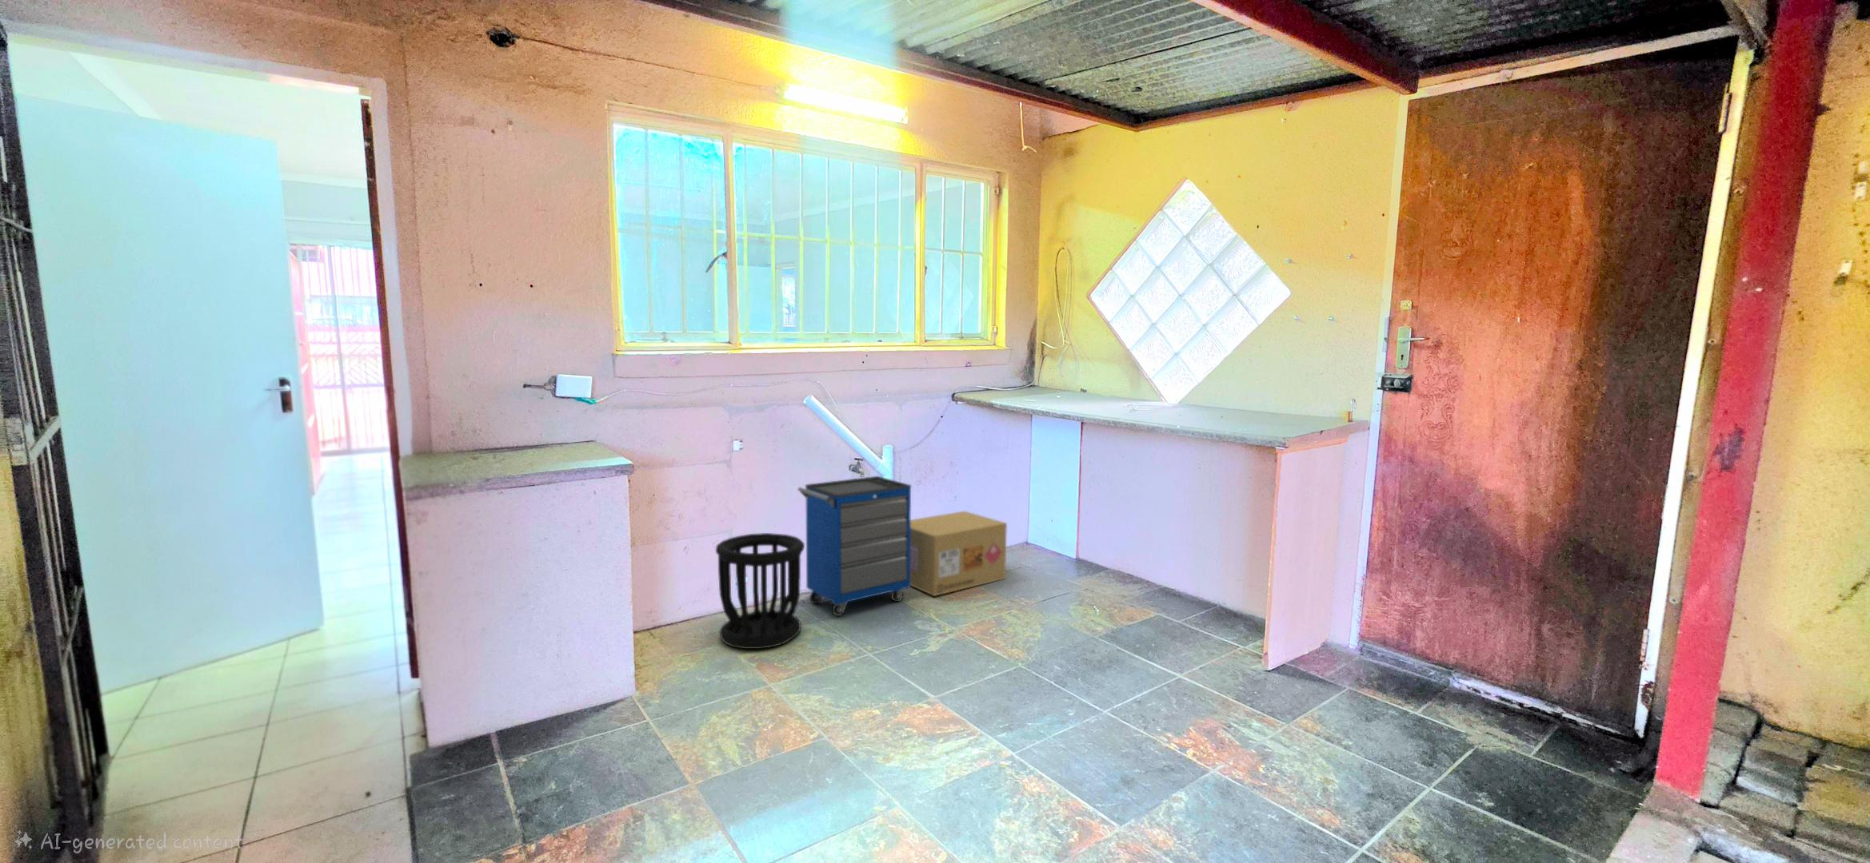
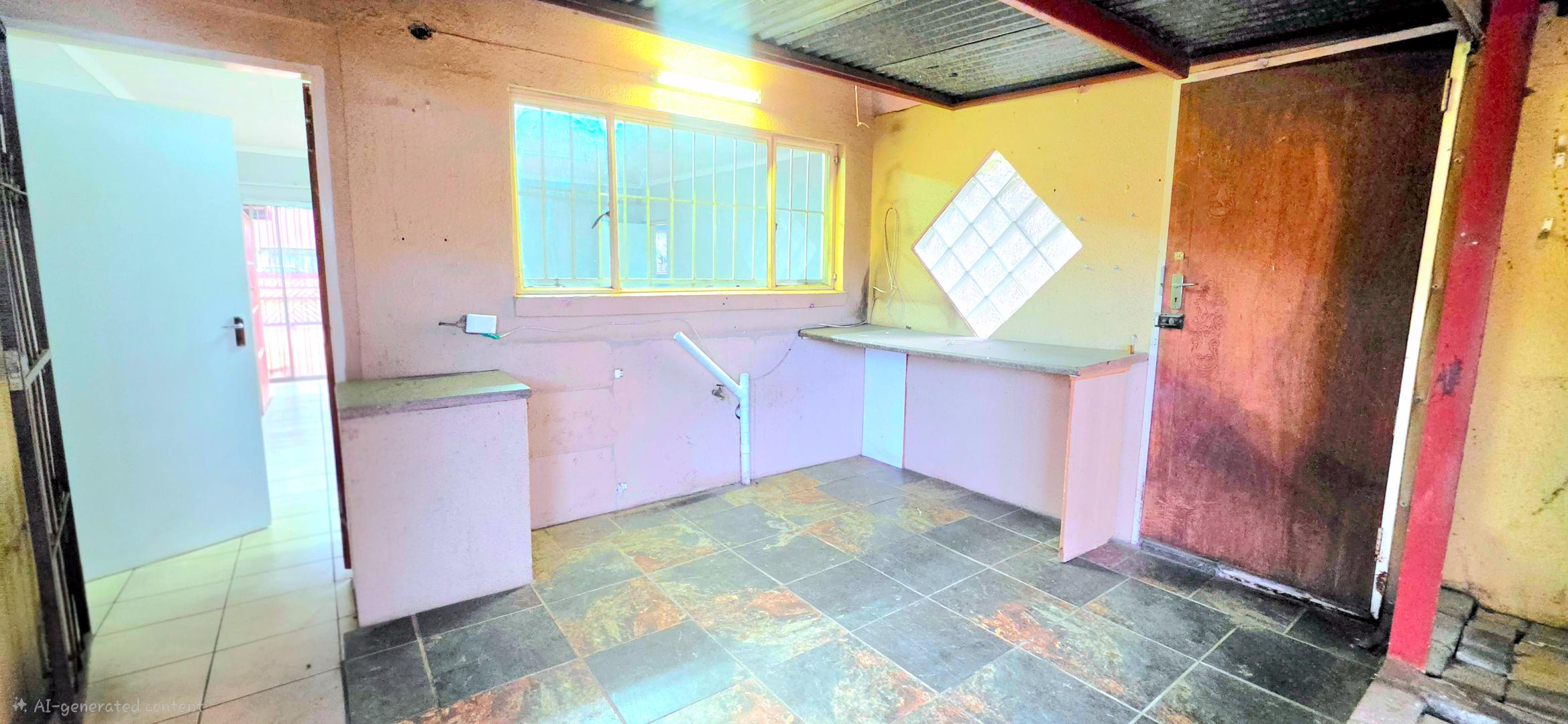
- cardboard box (951, 551)
- wastebasket (761, 588)
- cabinet (854, 545)
